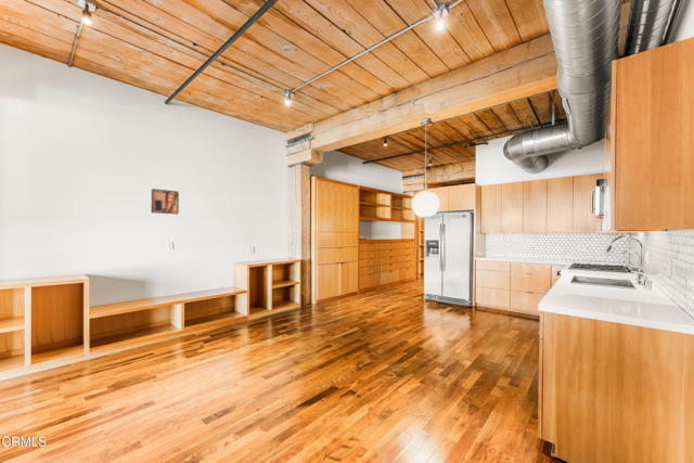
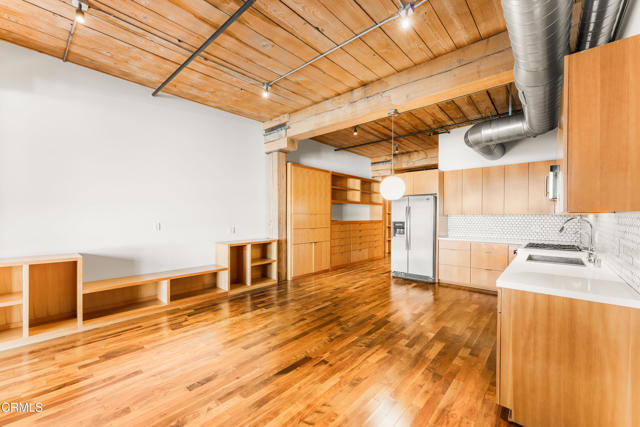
- wall art (165, 202)
